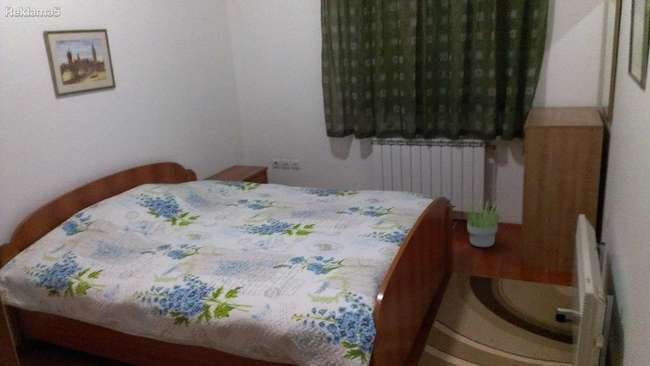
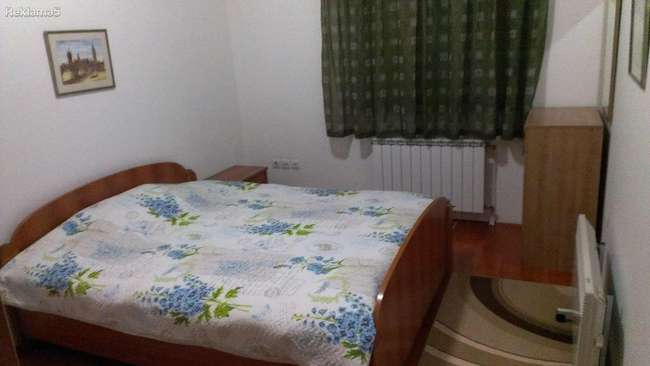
- potted plant (481, 224)
